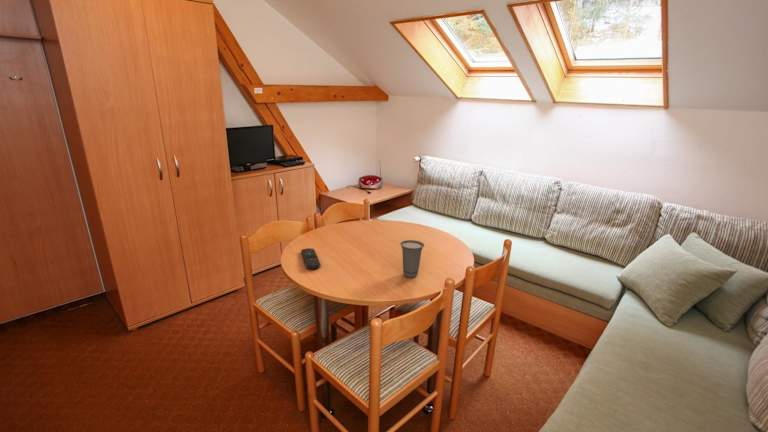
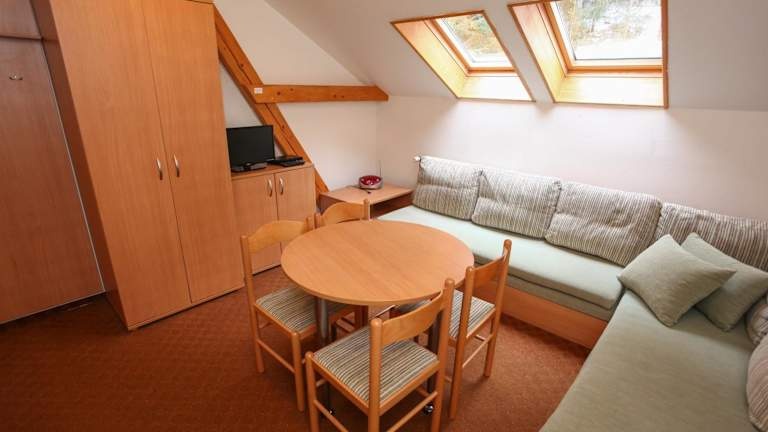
- remote control (310, 257)
- cup (411, 259)
